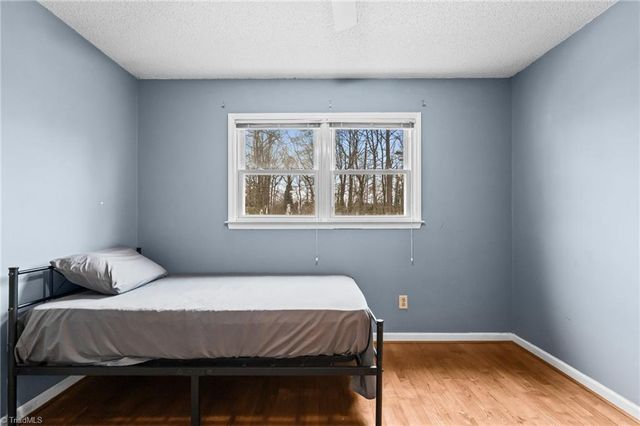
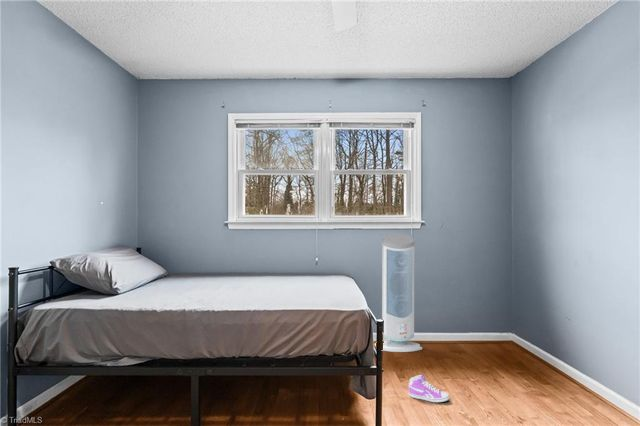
+ sneaker (428, 387)
+ air purifier (397, 290)
